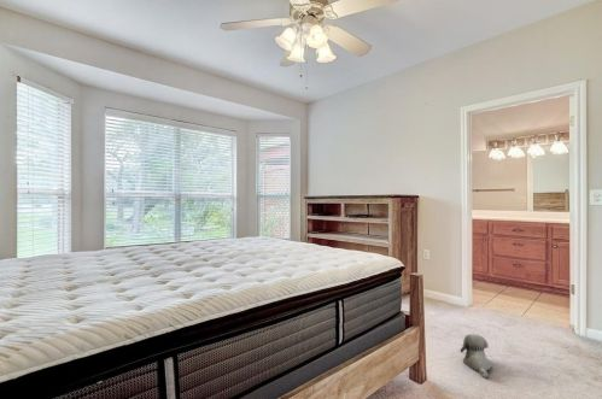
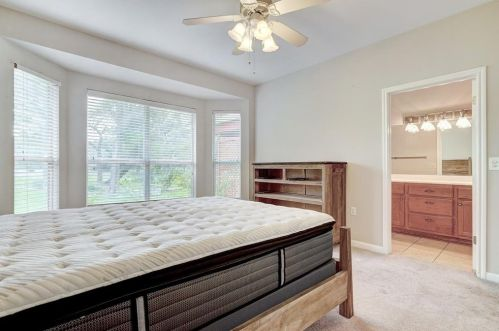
- plush toy (475, 352)
